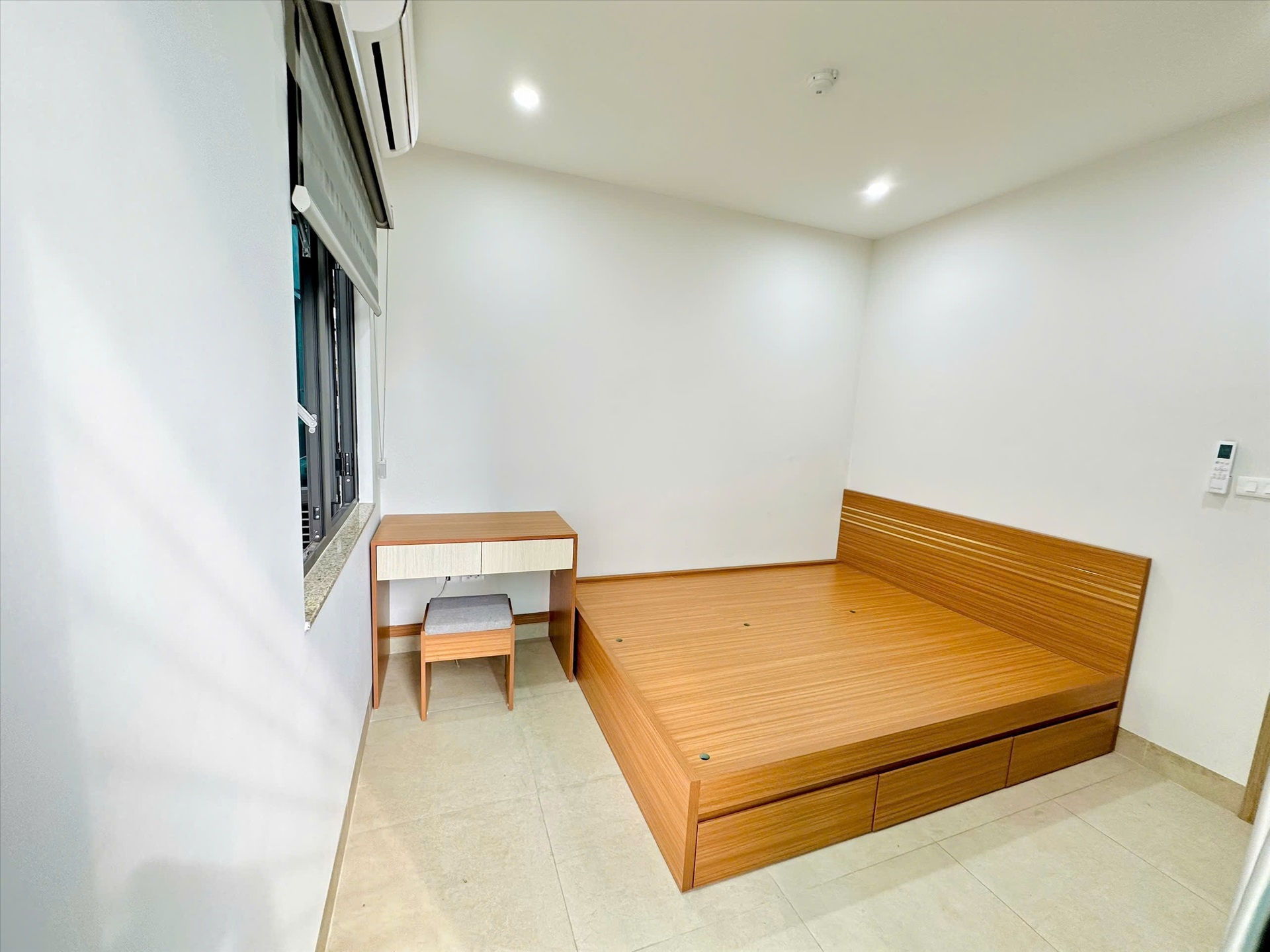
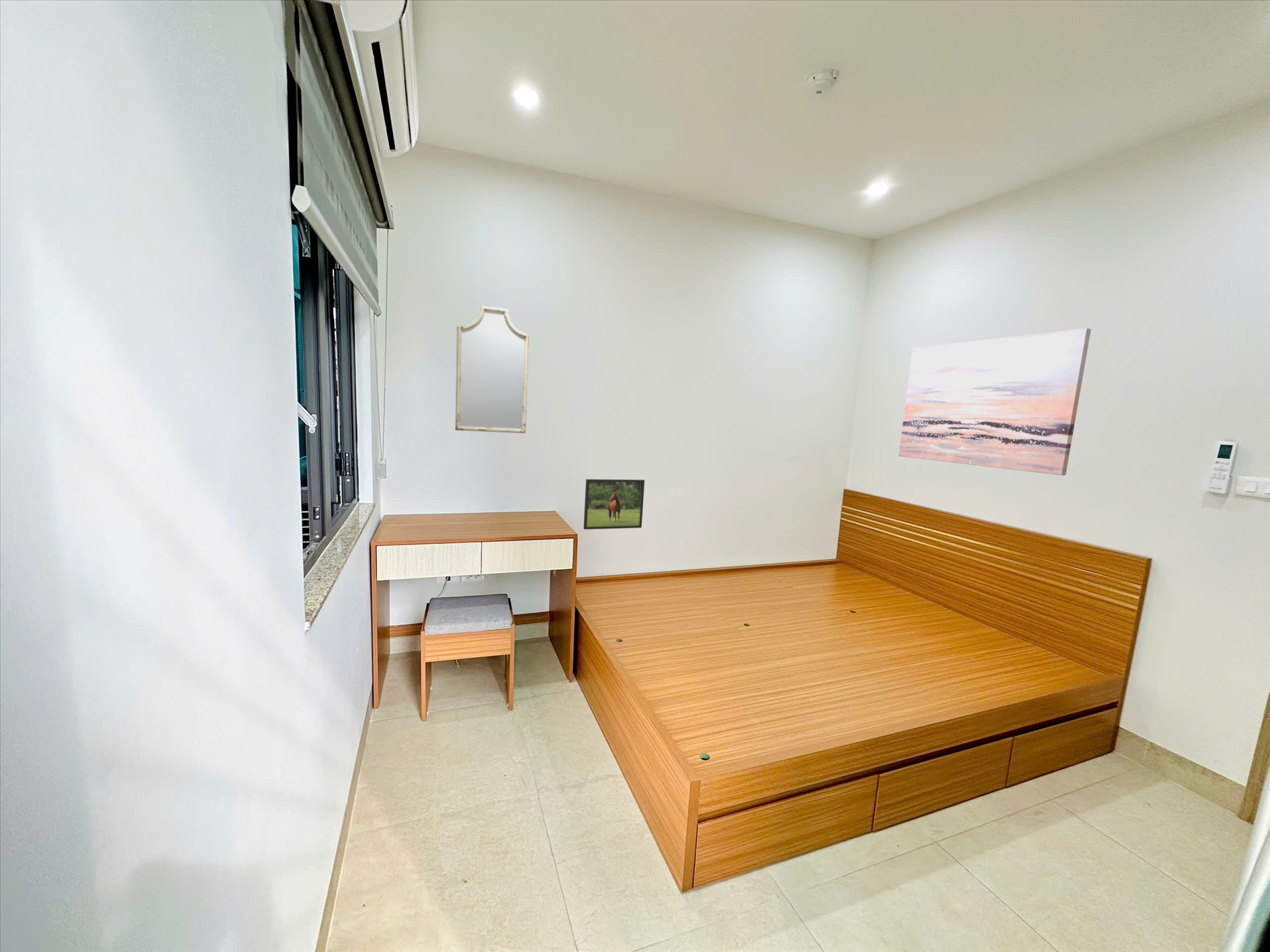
+ wall art (978, 403)
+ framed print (614, 504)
+ home mirror (493, 370)
